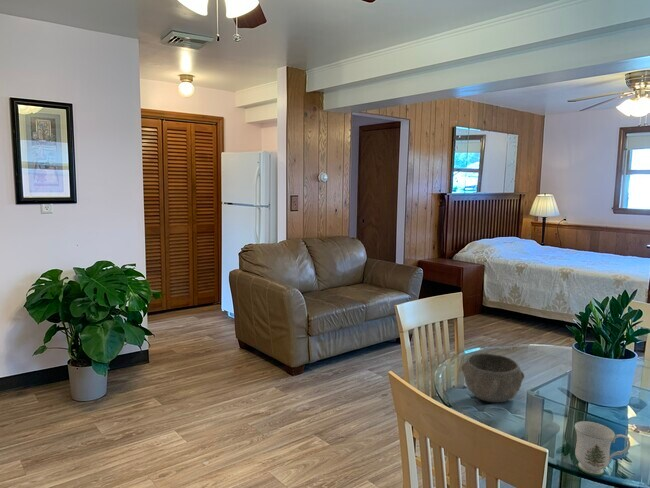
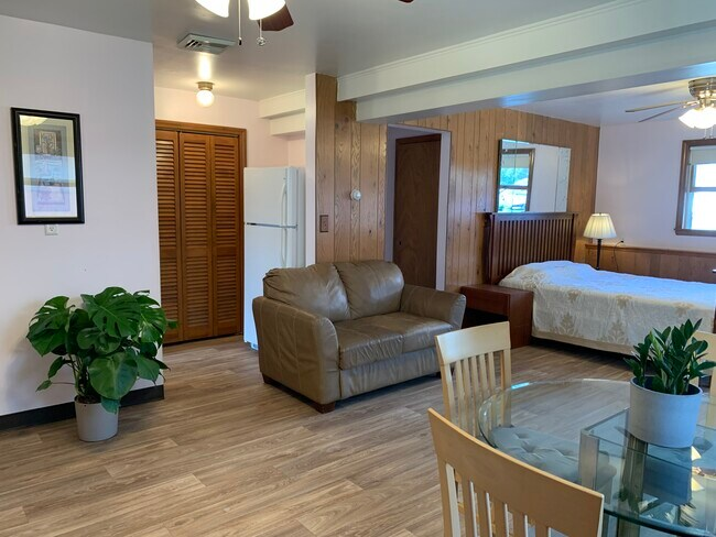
- mug (600, 450)
- bowl (491, 379)
